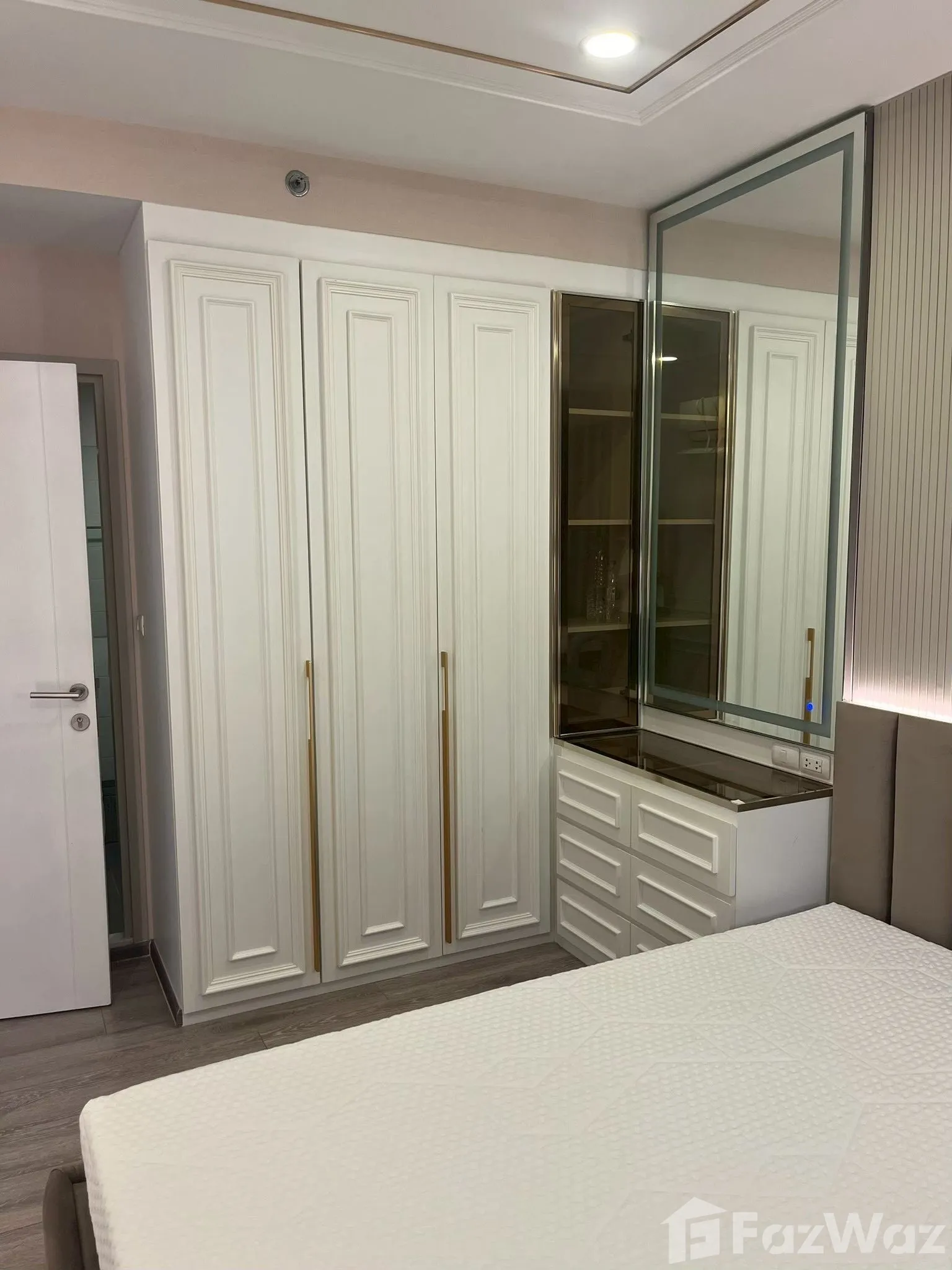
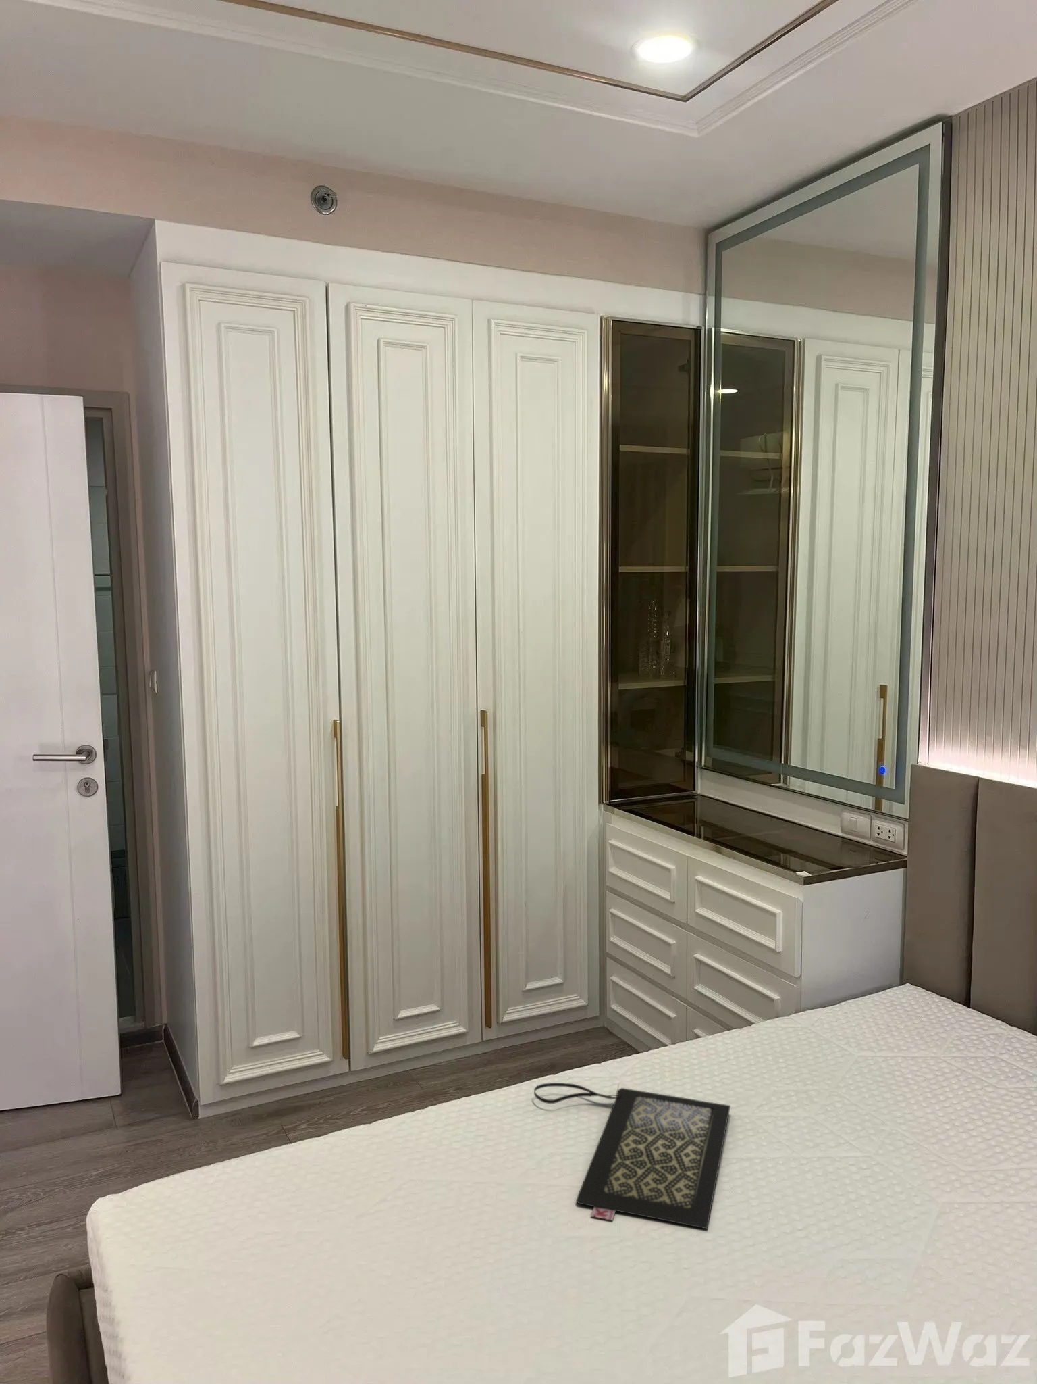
+ clutch bag (655, 1142)
